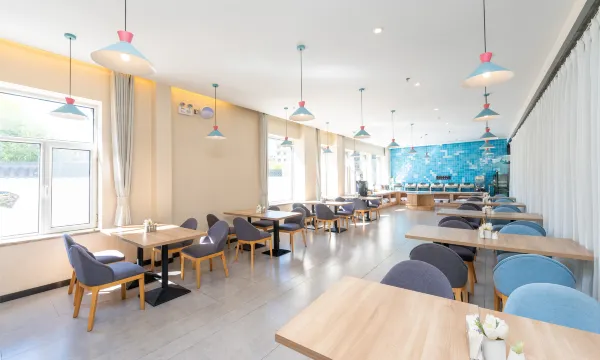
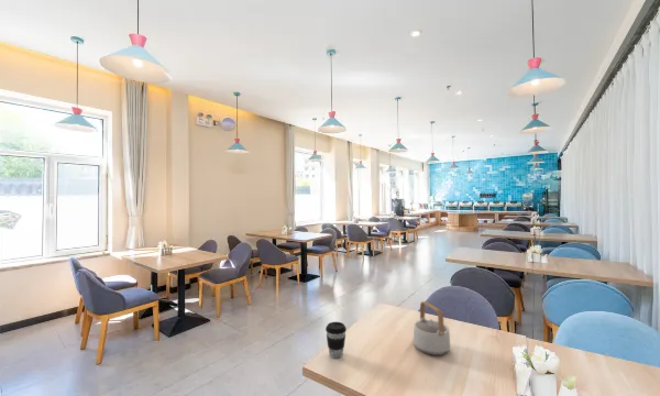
+ teapot (429, 324)
+ coffee cup (336, 340)
